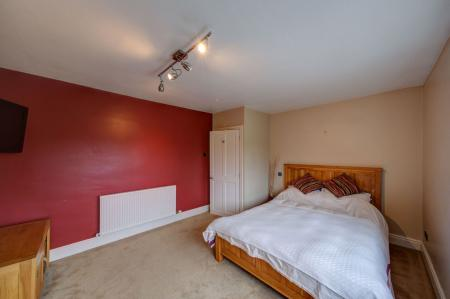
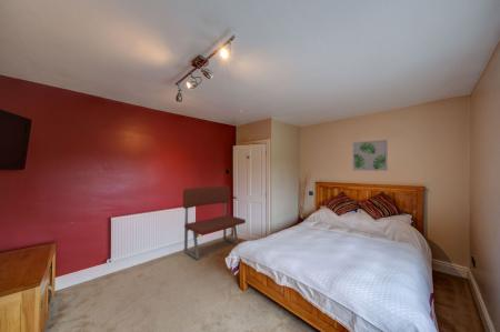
+ wall art (369, 155)
+ bench (213, 218)
